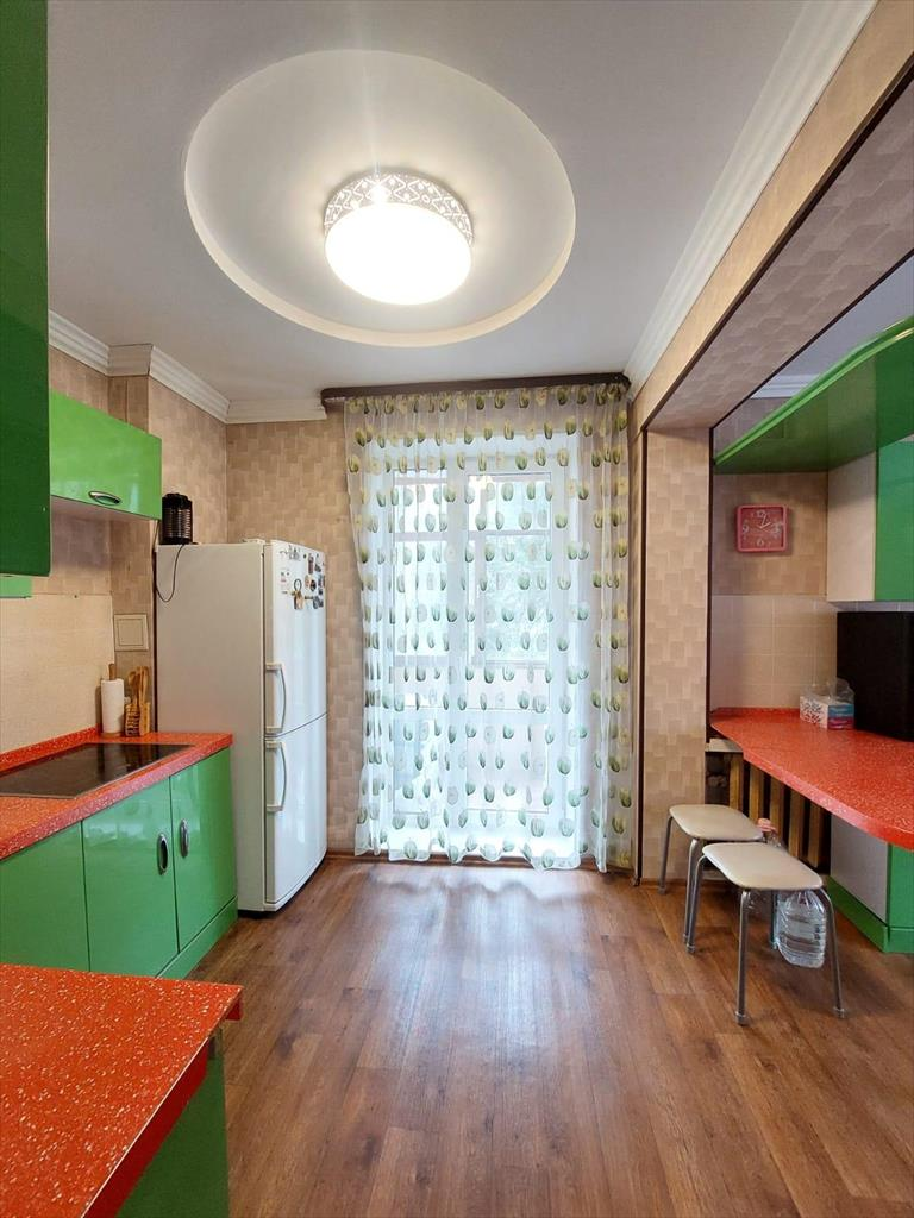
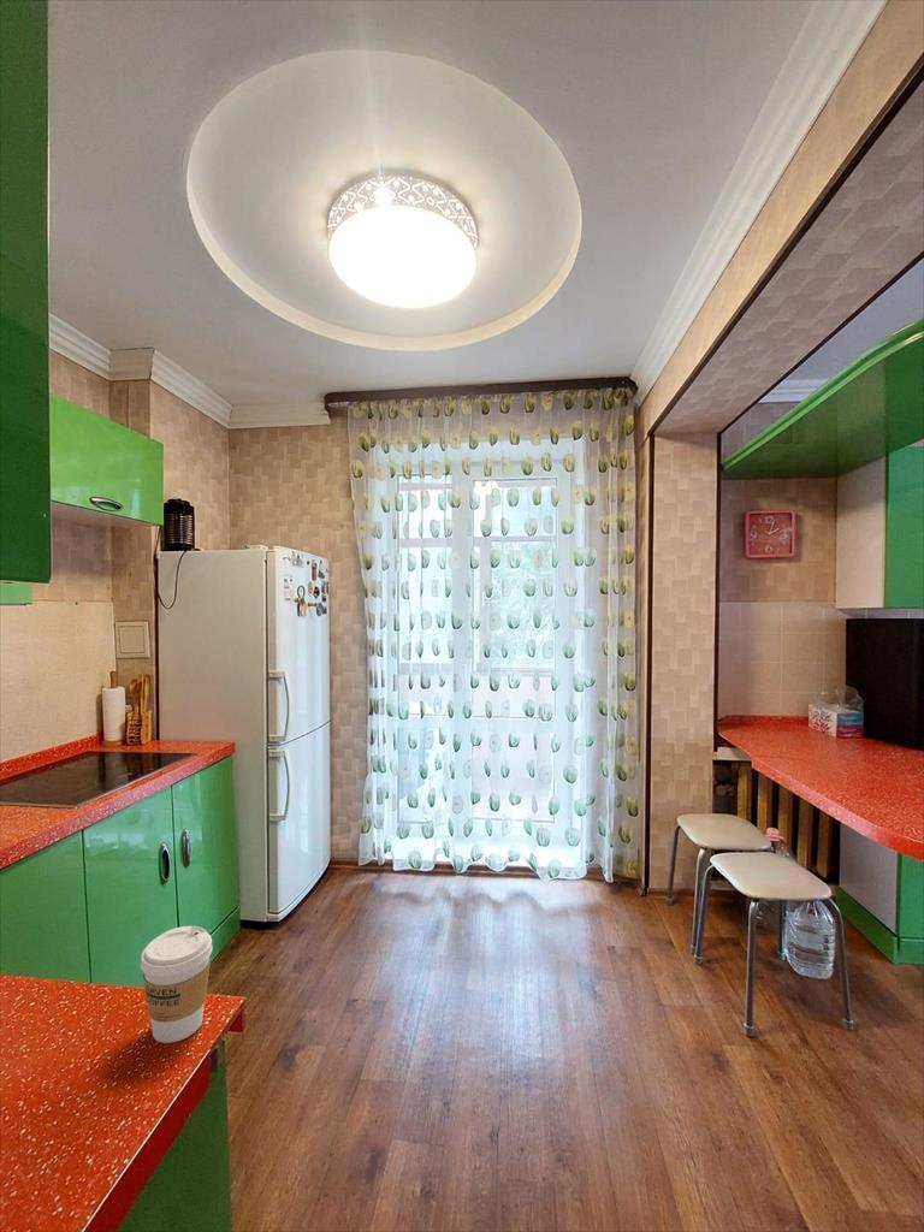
+ coffee cup (177, 982)
